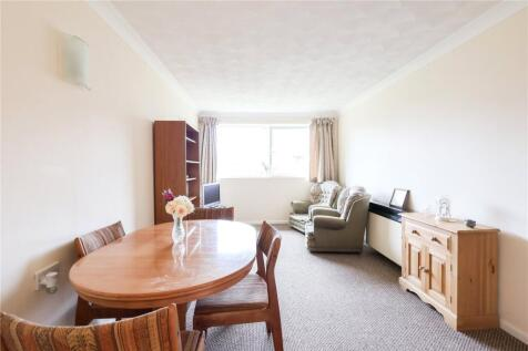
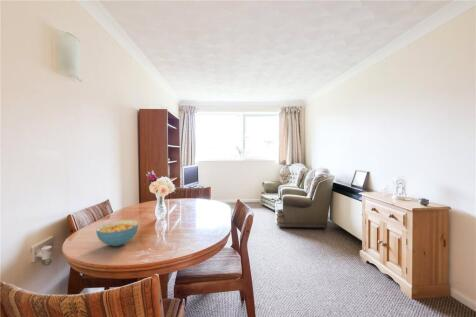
+ cereal bowl (118, 234)
